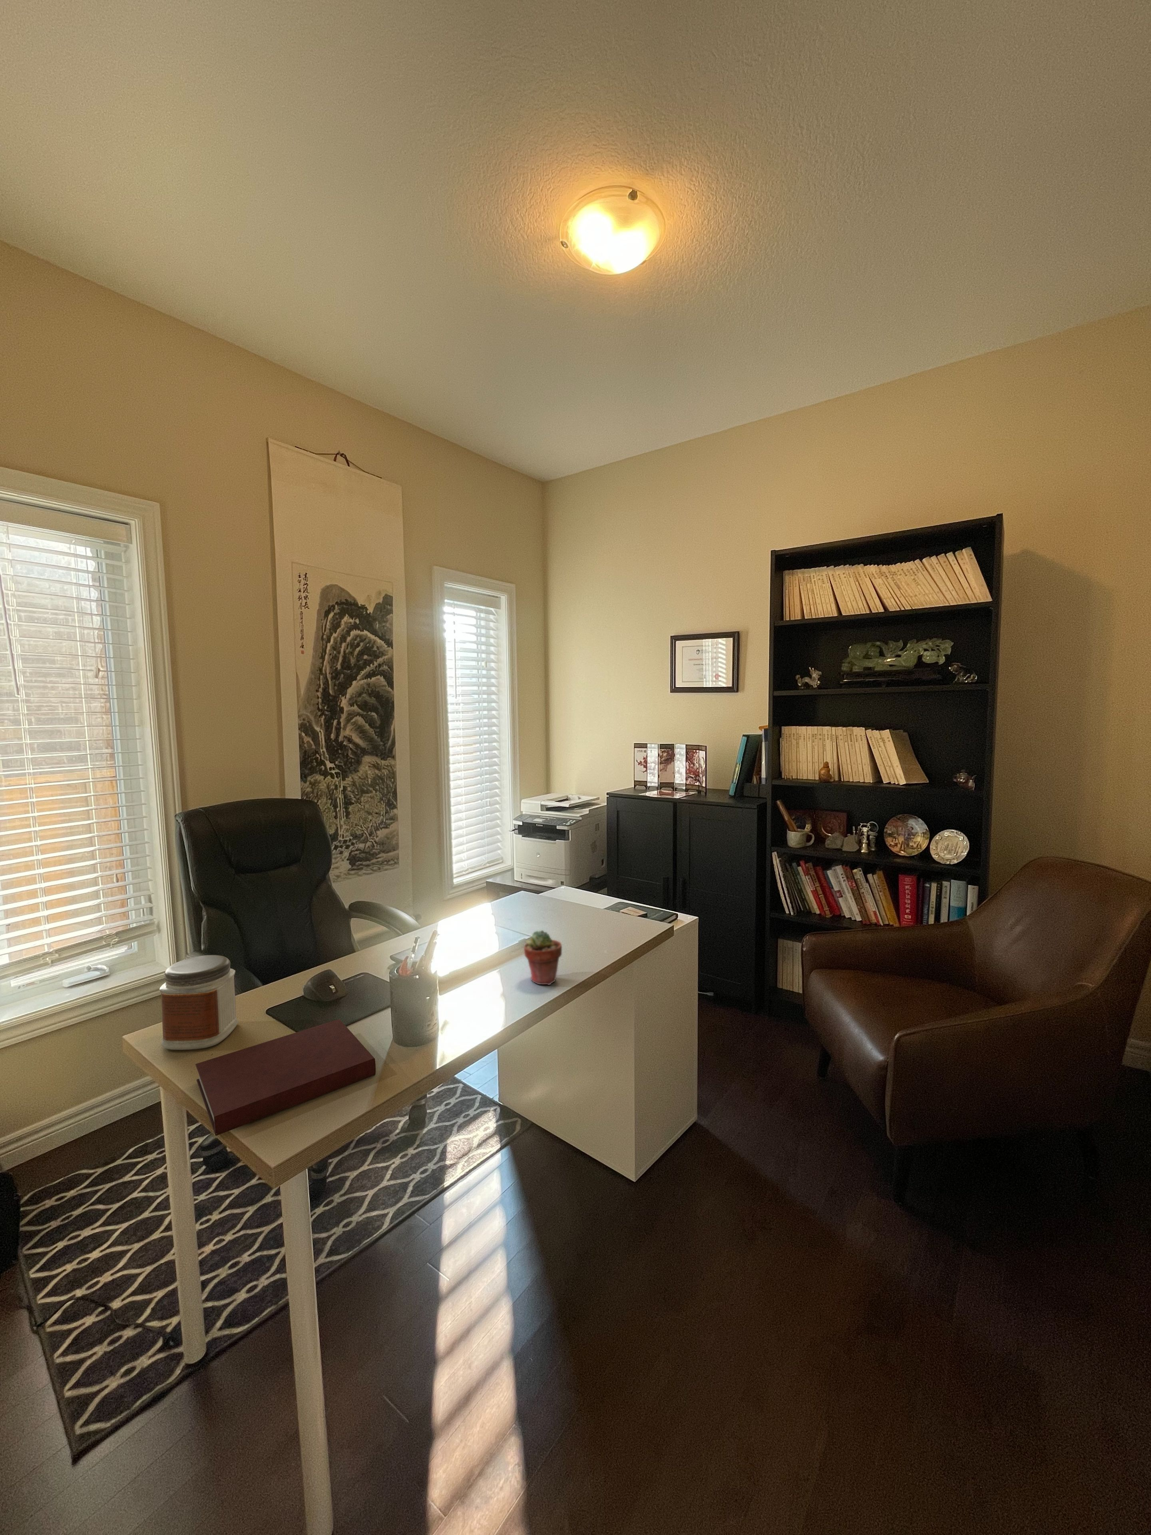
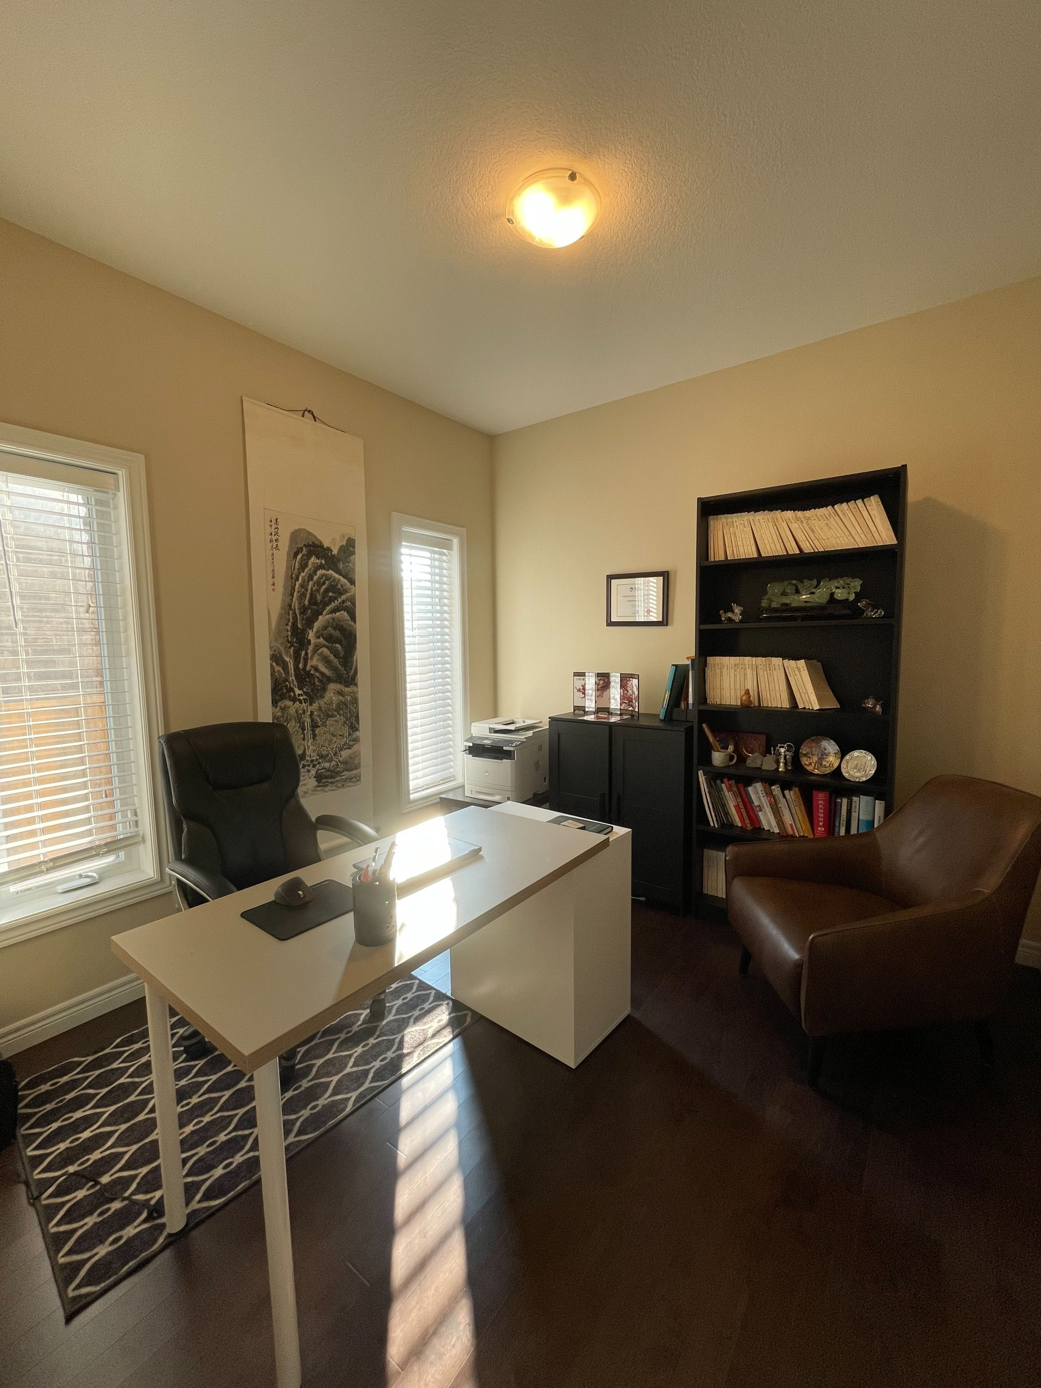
- notebook (287, 1070)
- jar (199, 1000)
- potted succulent (543, 955)
